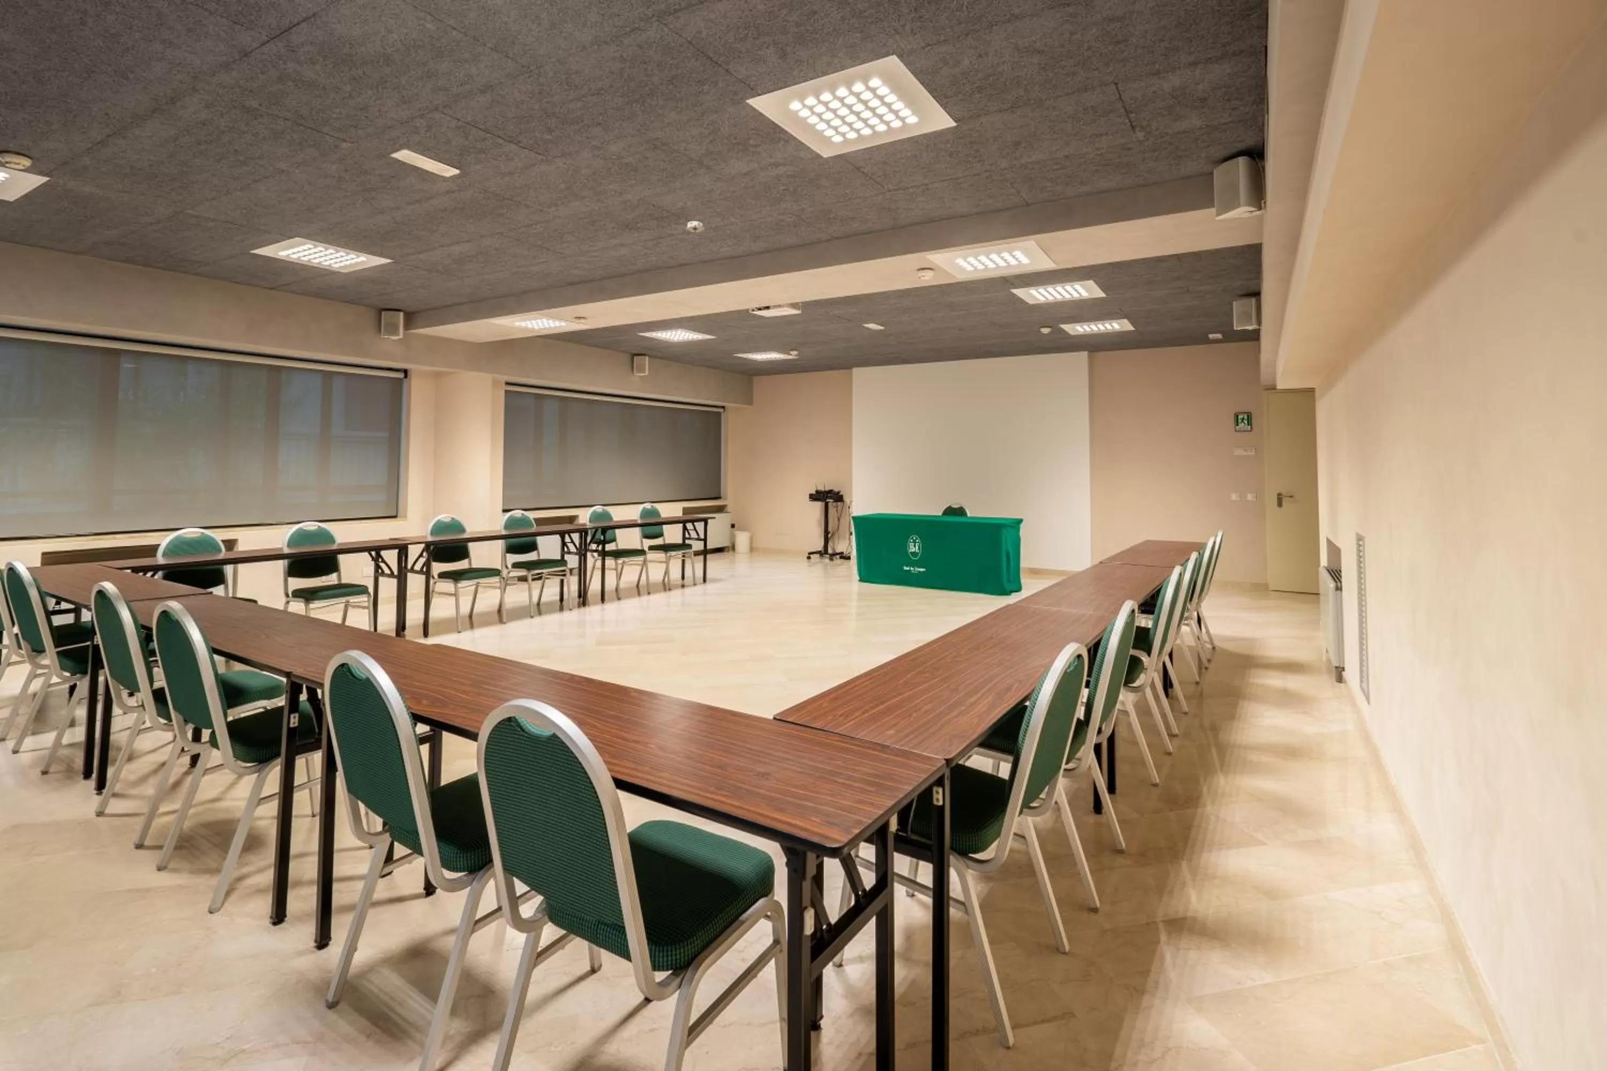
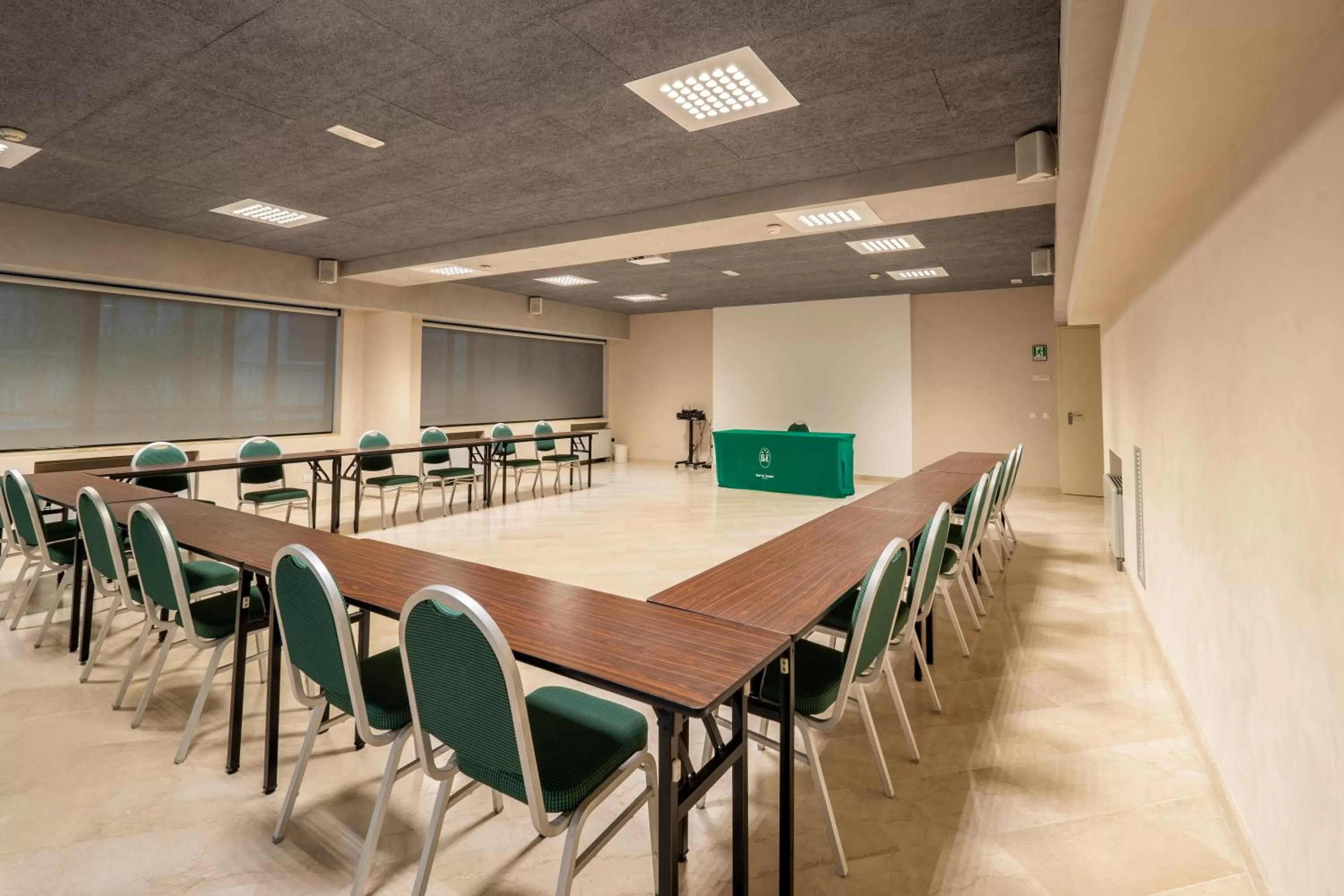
- smoke detector (695, 227)
